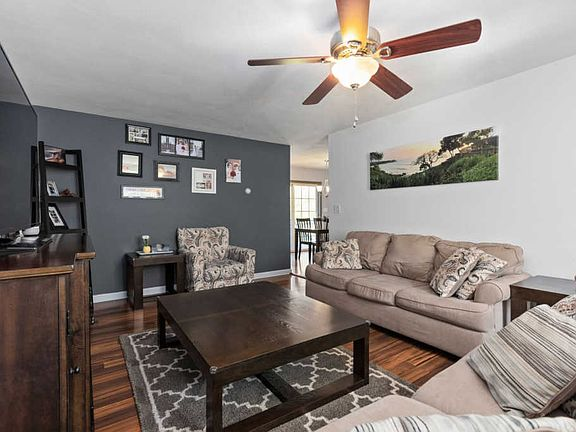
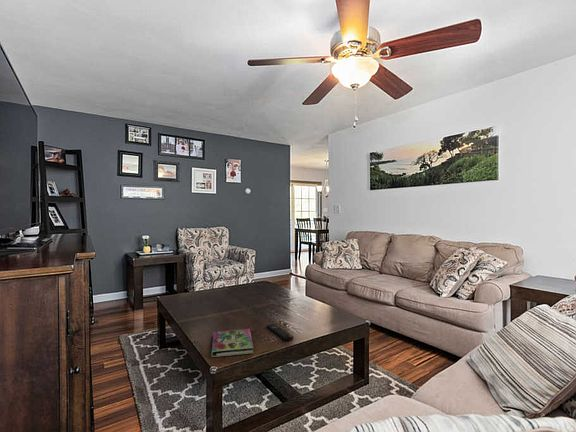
+ remote control (279, 331)
+ book (232, 341)
